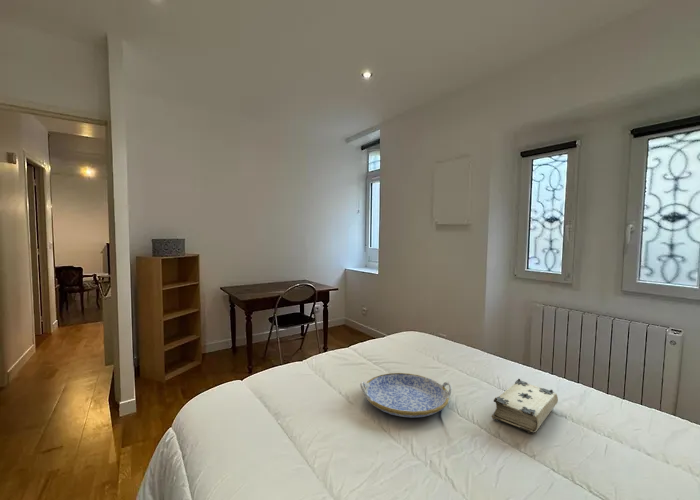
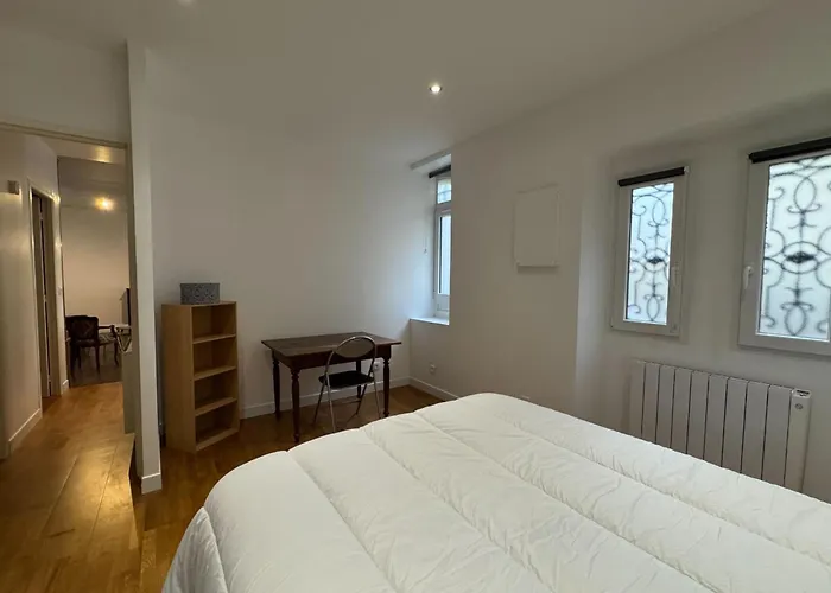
- serving tray (405, 392)
- book (525, 403)
